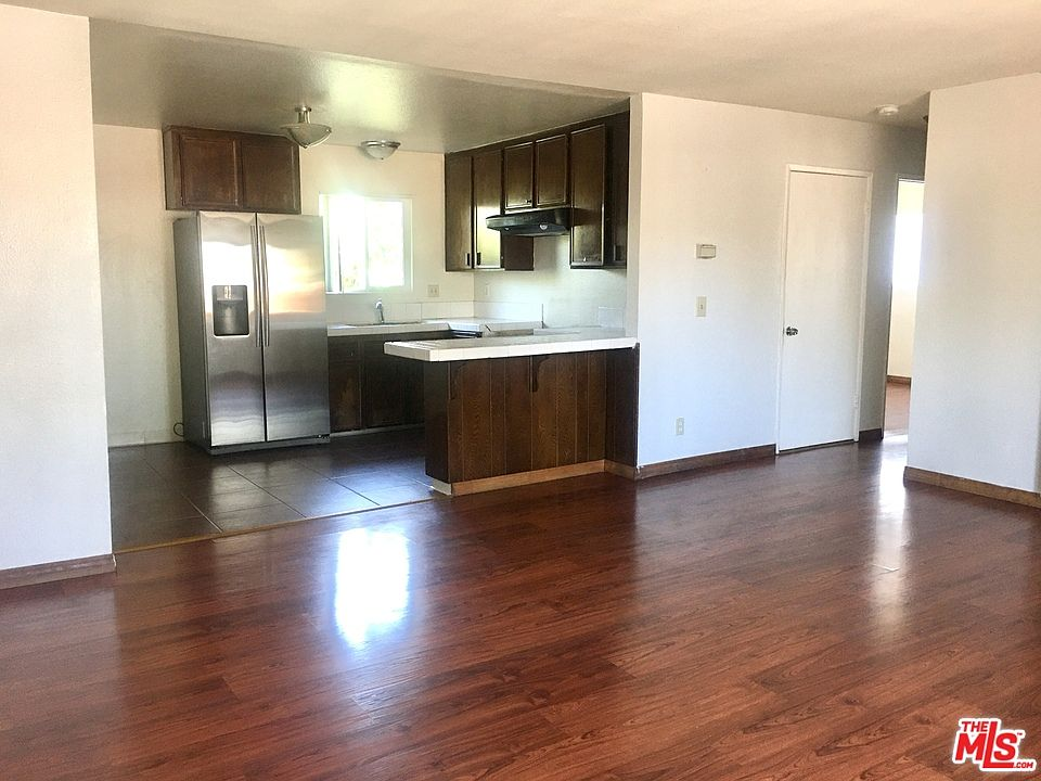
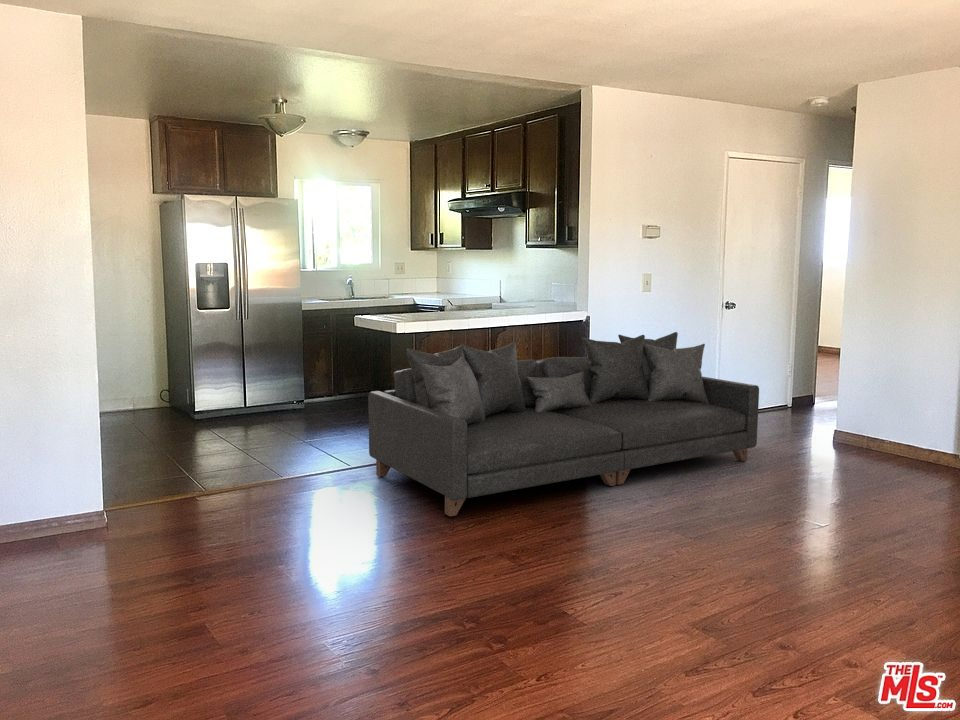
+ sofa (569, 404)
